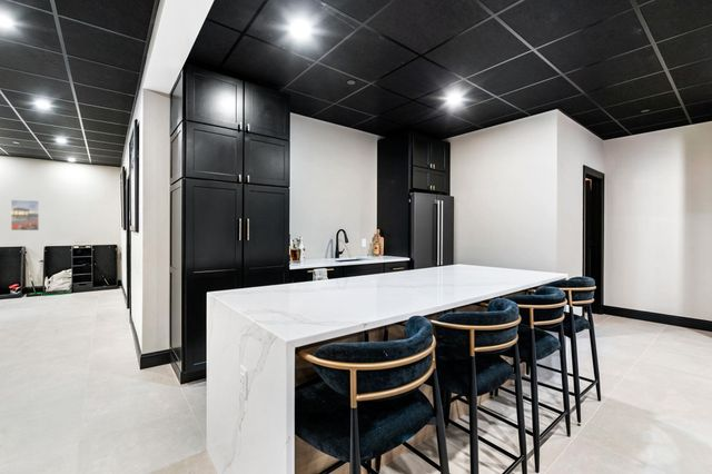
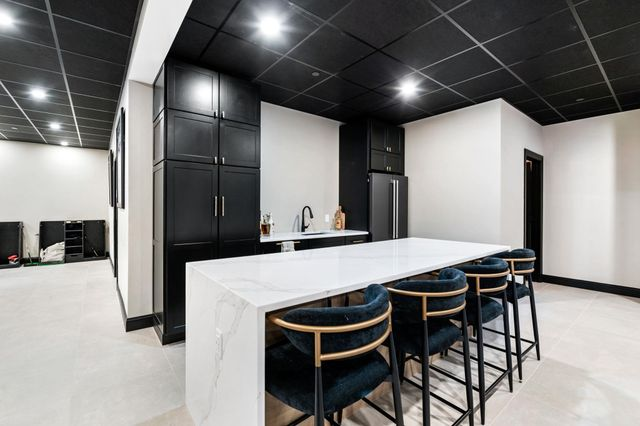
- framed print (24, 215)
